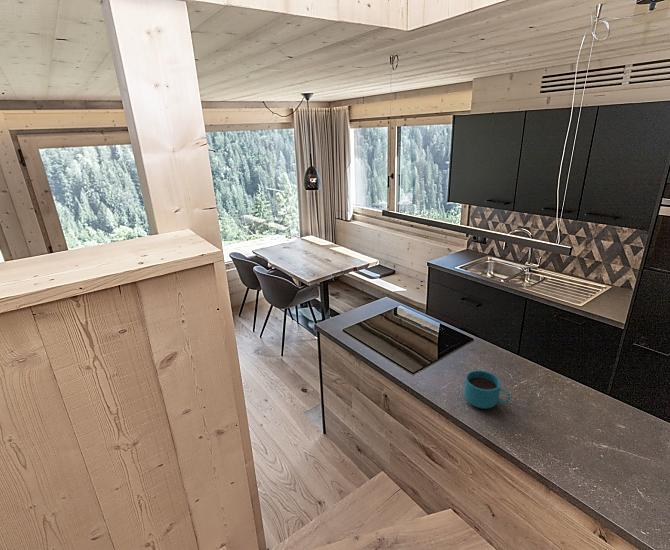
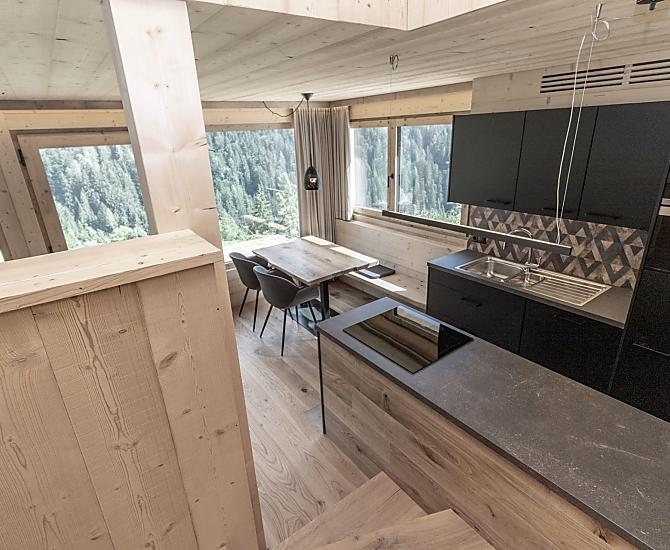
- cup (486, 392)
